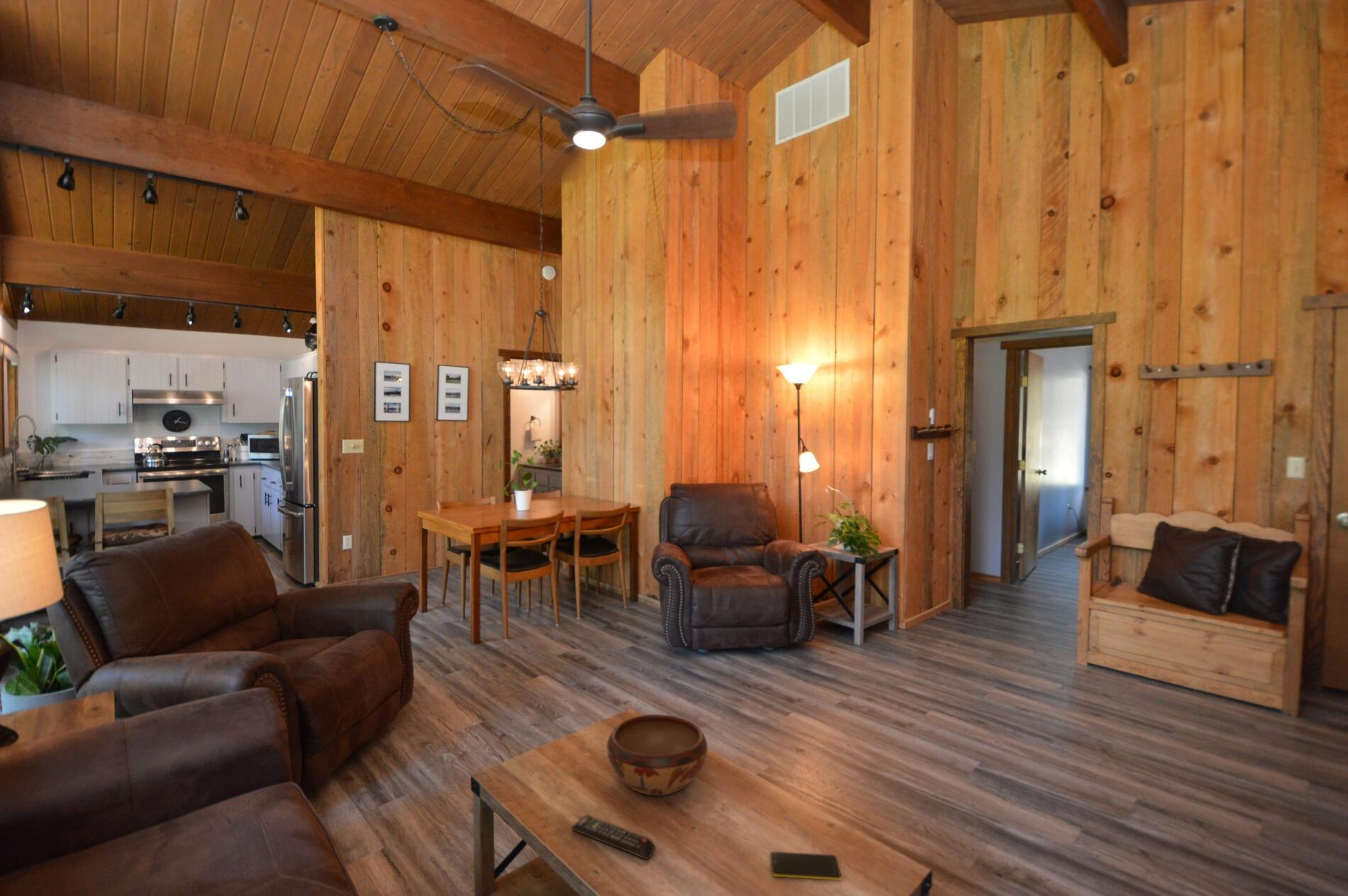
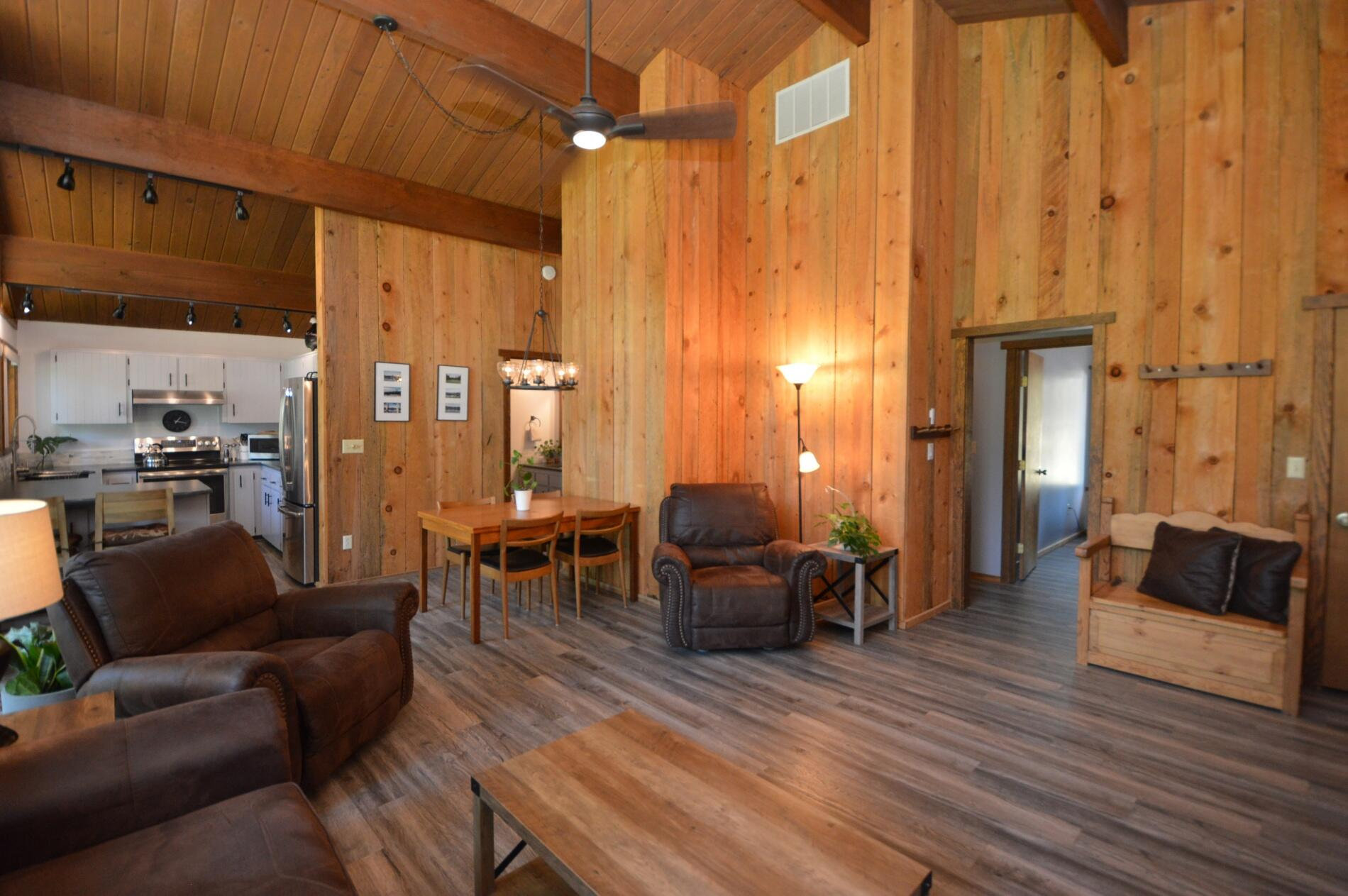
- decorative bowl (657, 756)
- smartphone (805, 865)
- remote control (612, 836)
